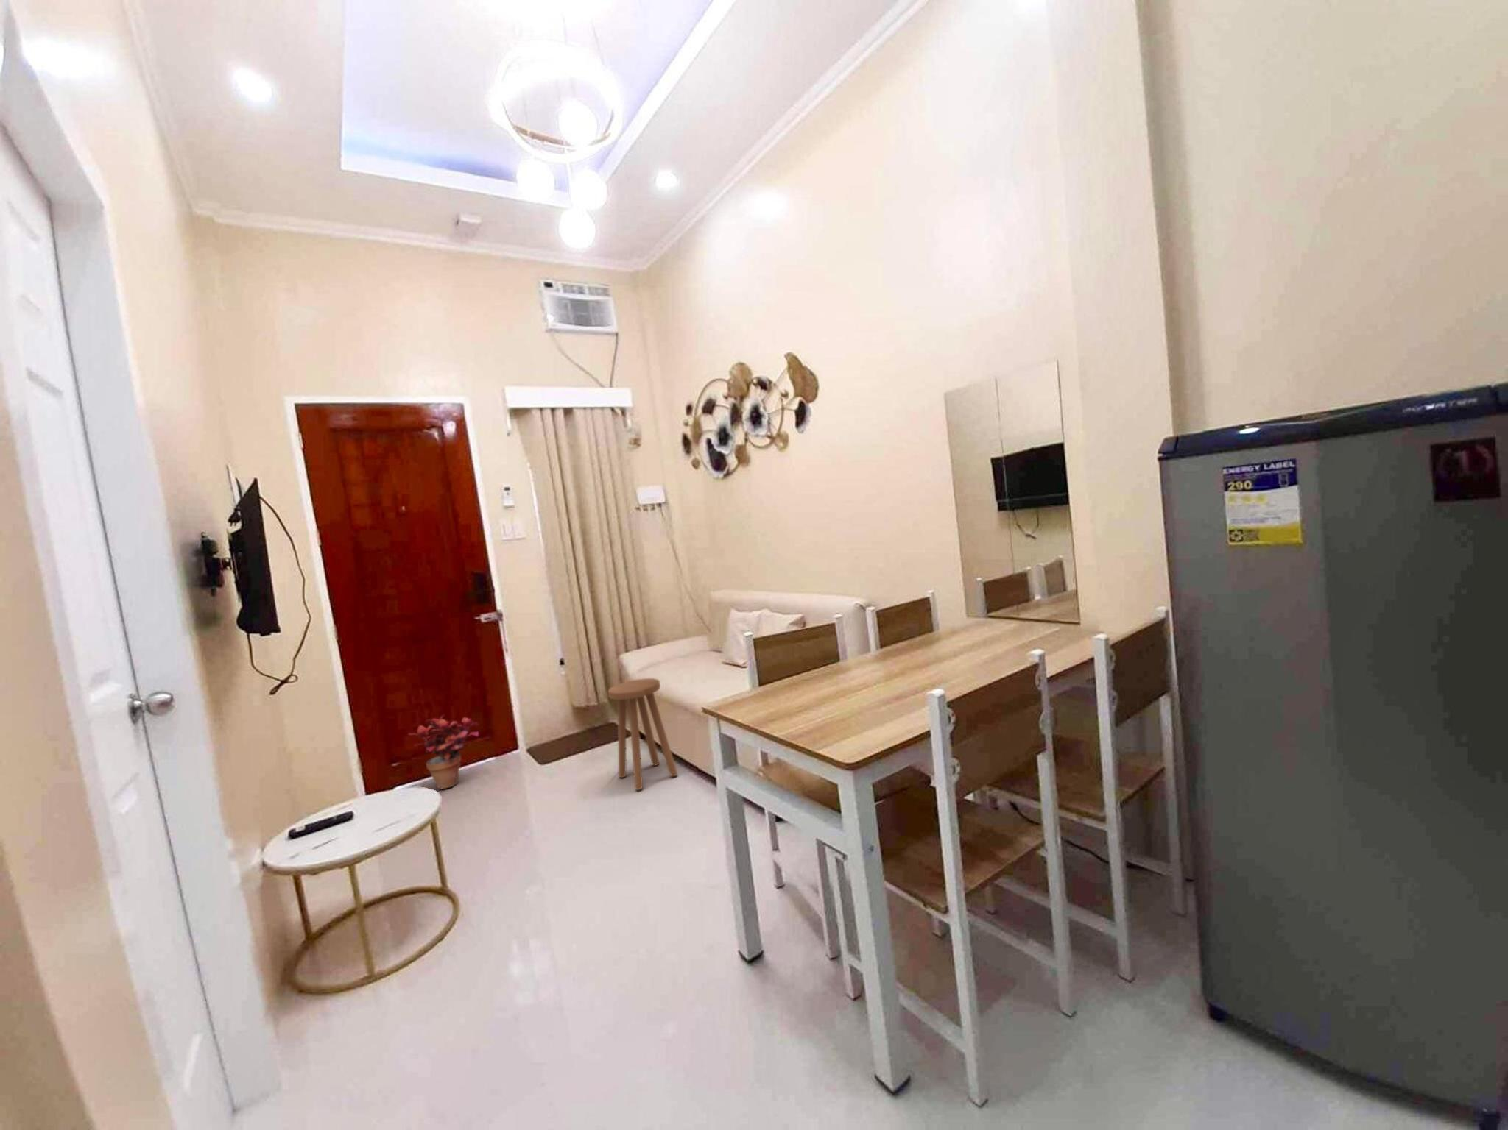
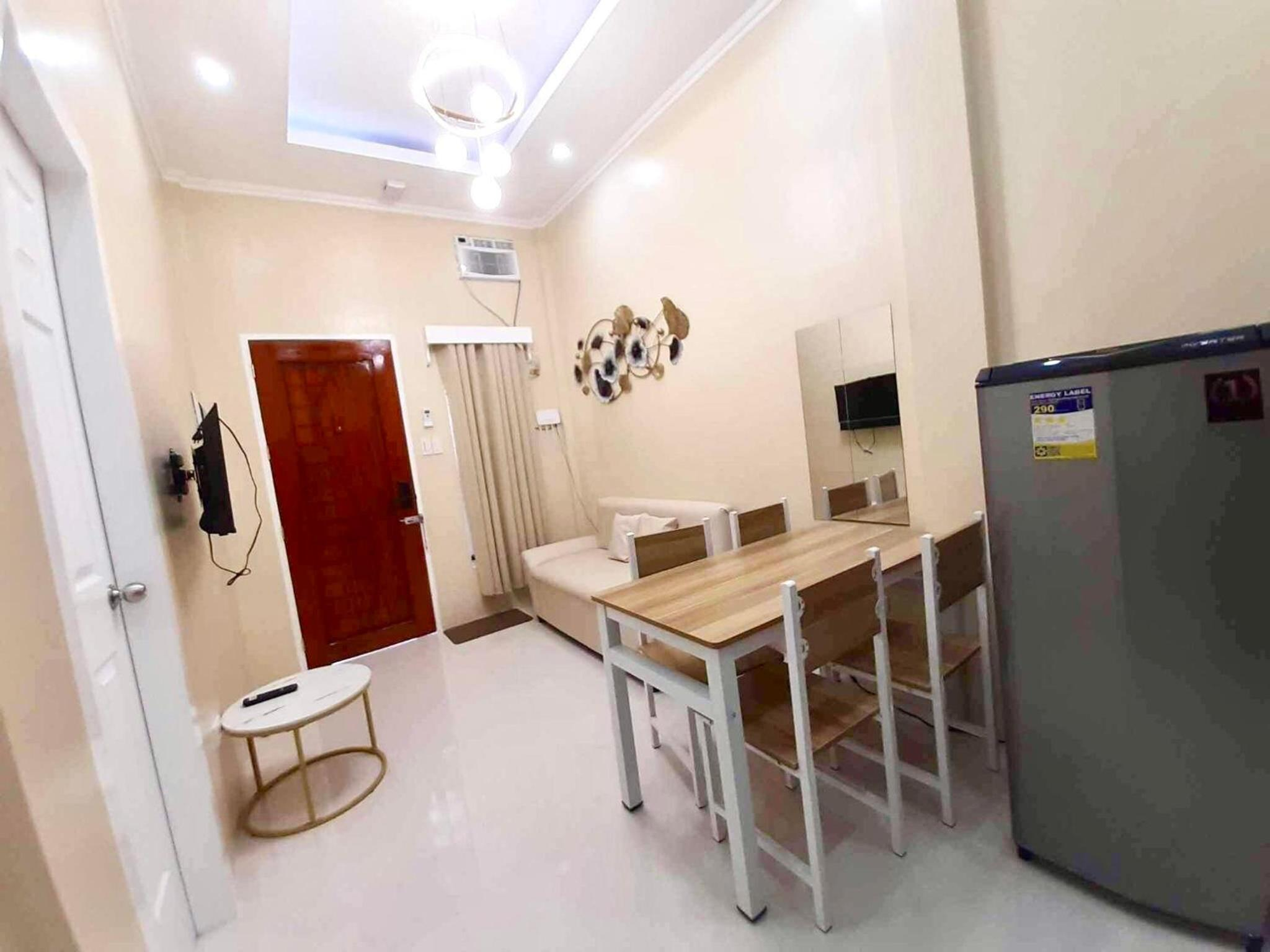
- potted plant (448, 751)
- stool (639, 730)
